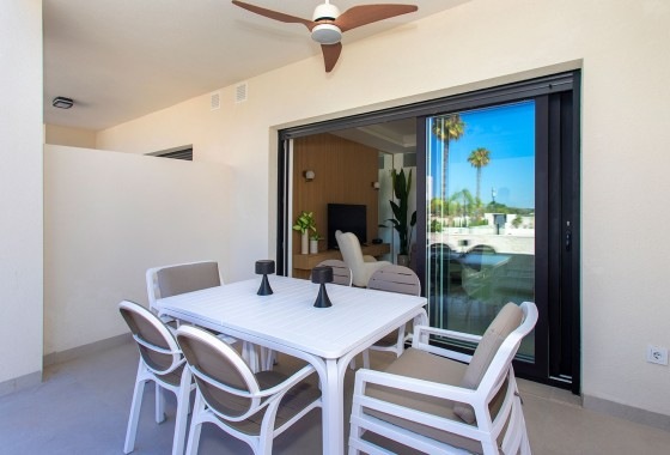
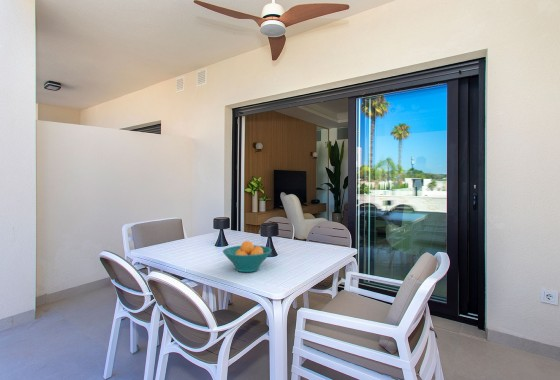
+ fruit bowl (247, 255)
